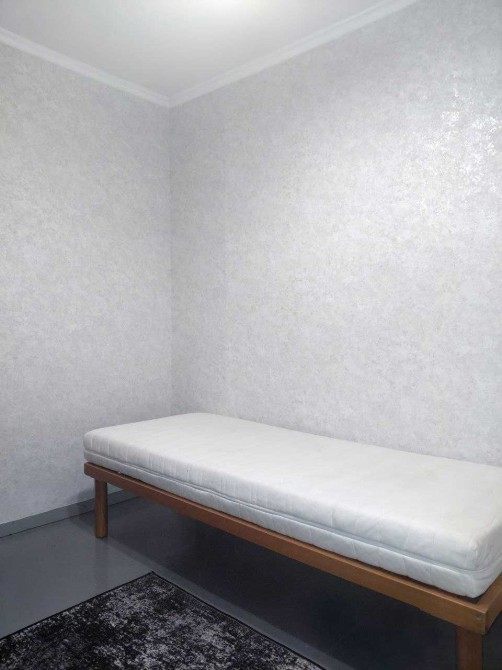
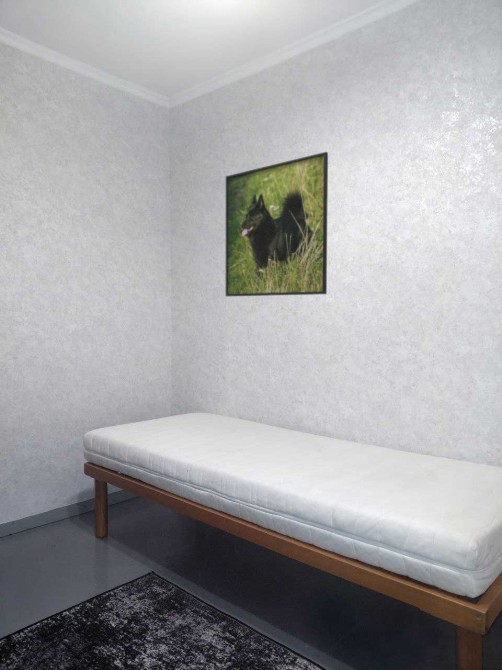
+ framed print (272, 230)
